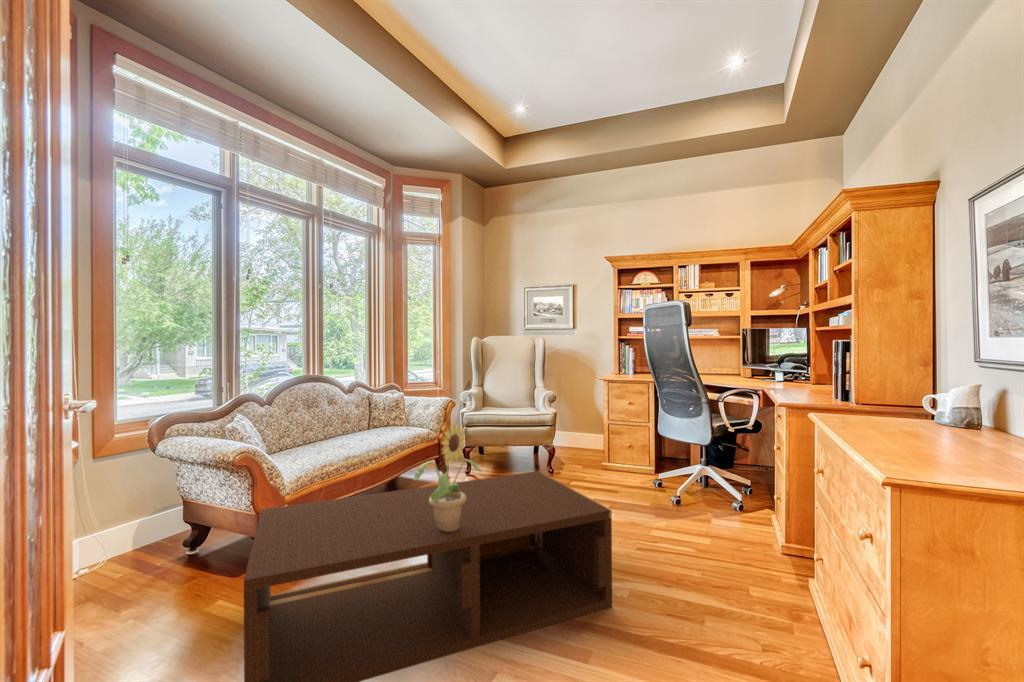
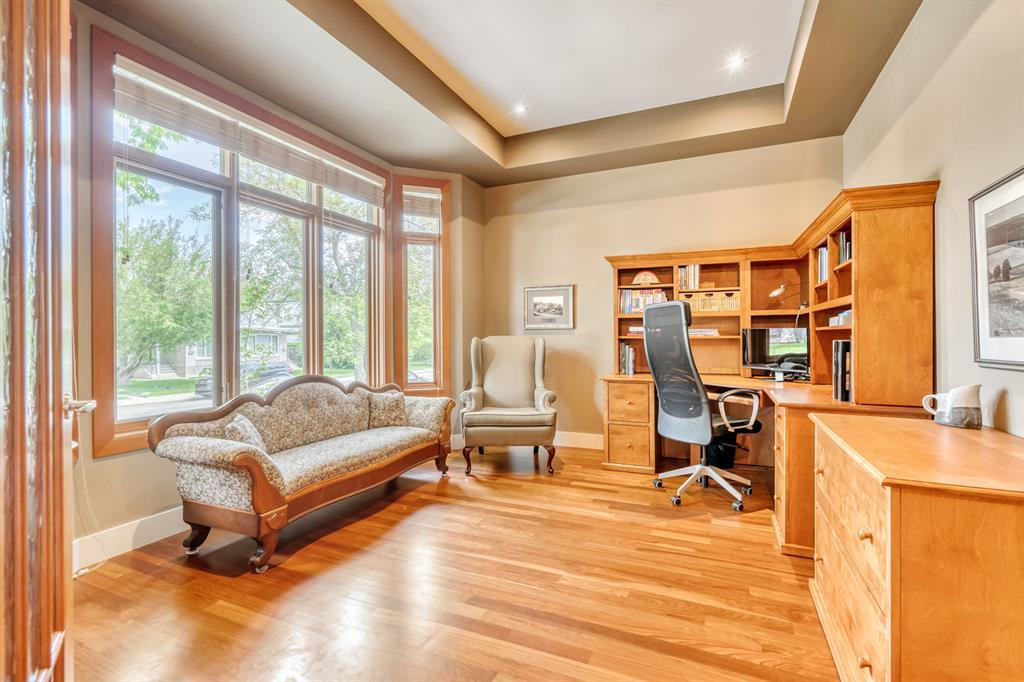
- coffee table (435, 557)
- sunflower (447, 473)
